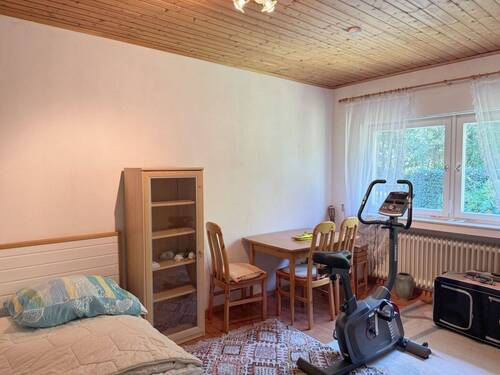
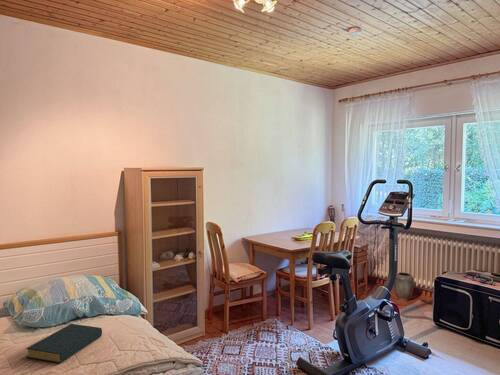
+ hardback book (66, 341)
